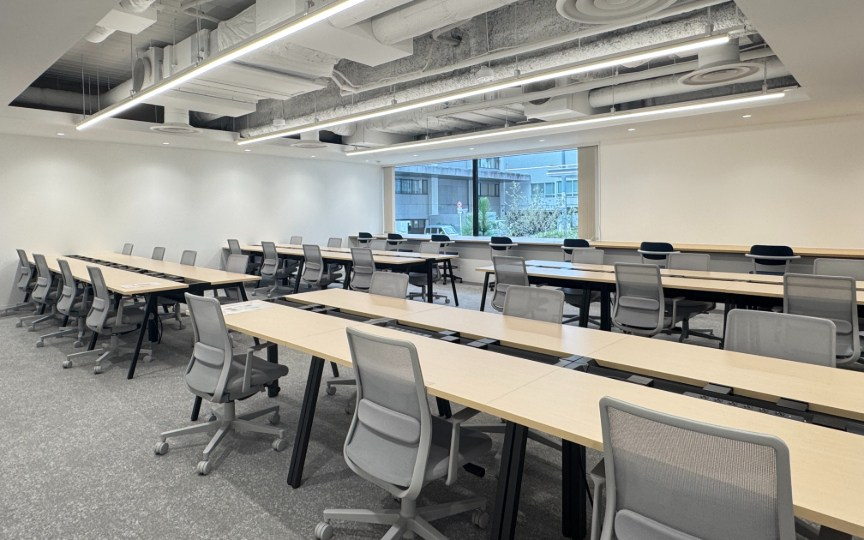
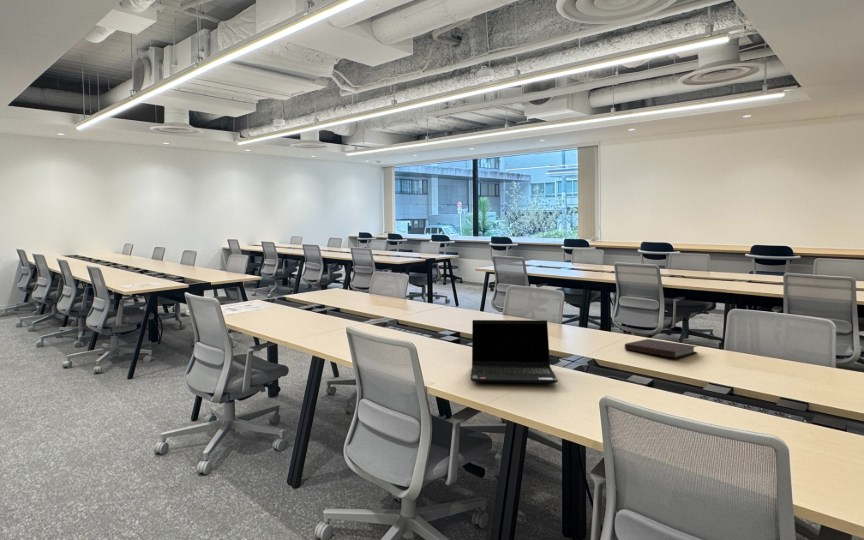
+ laptop computer (511, 349)
+ notebook (660, 348)
